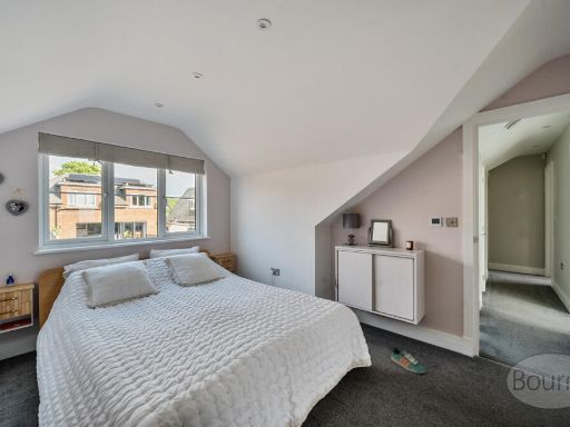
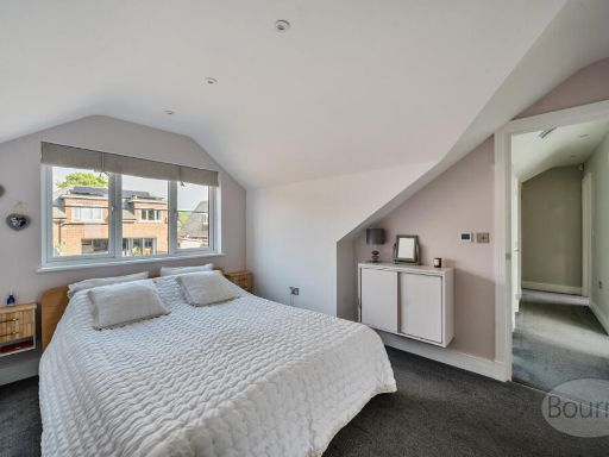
- sneaker (406, 359)
